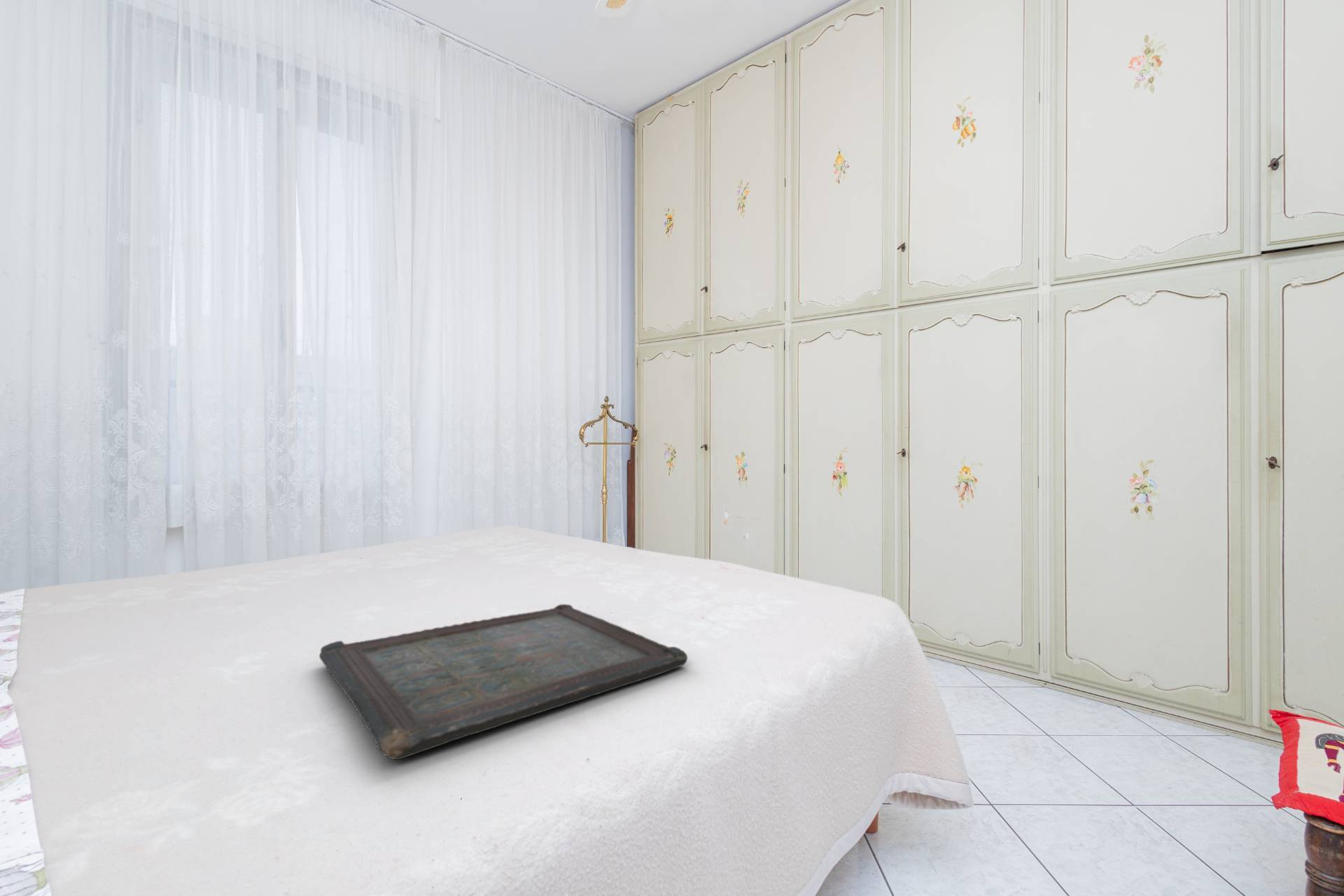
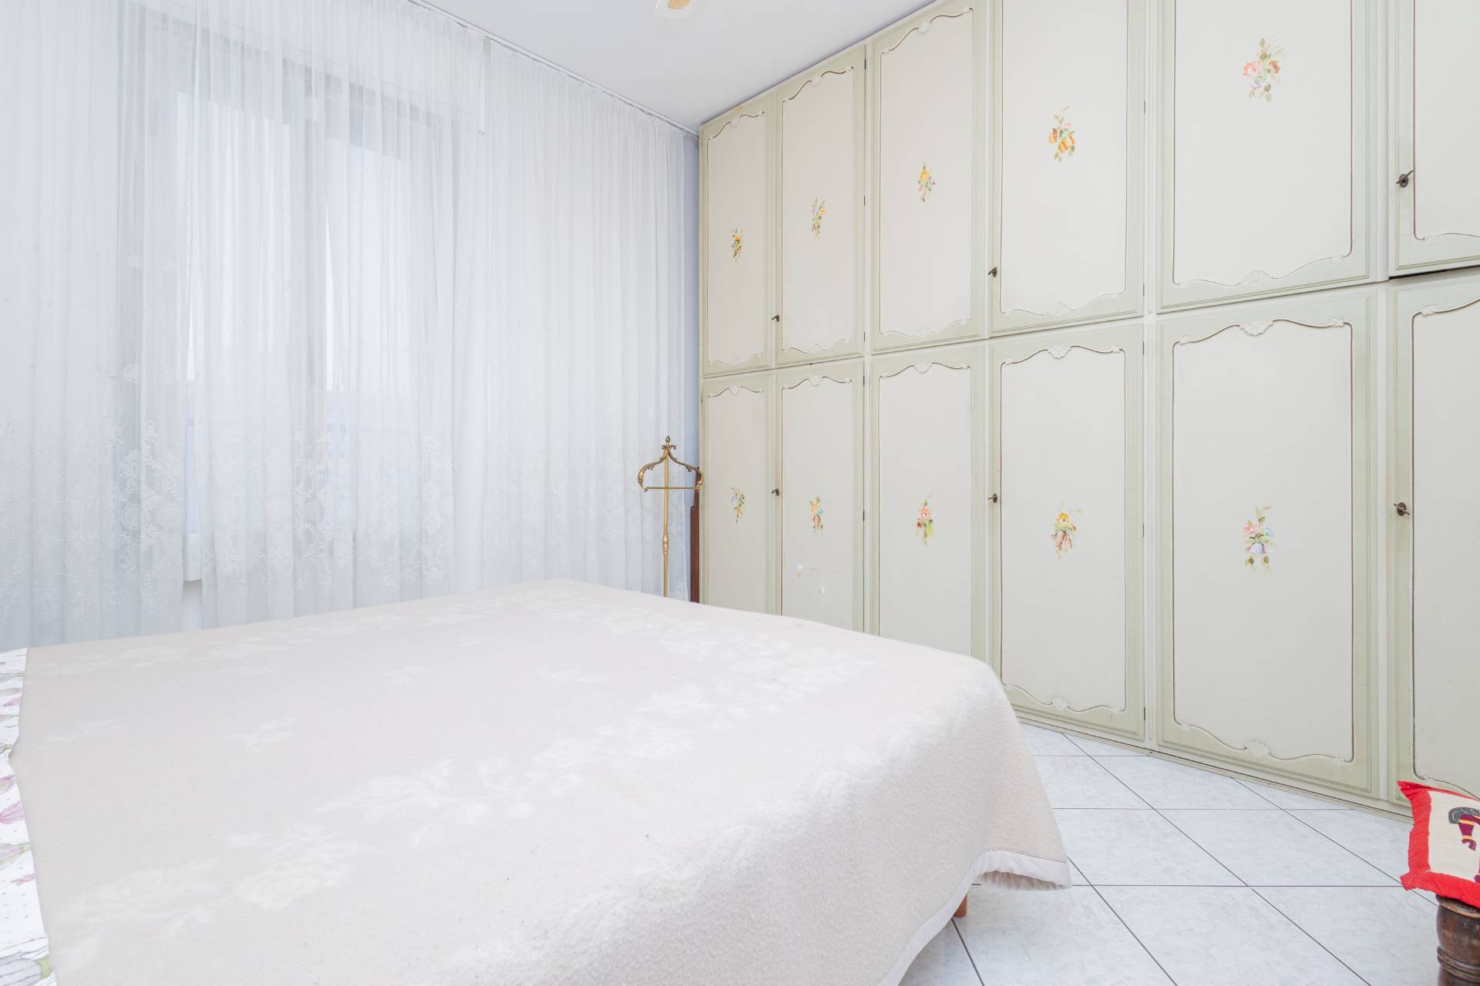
- serving tray (504, 657)
